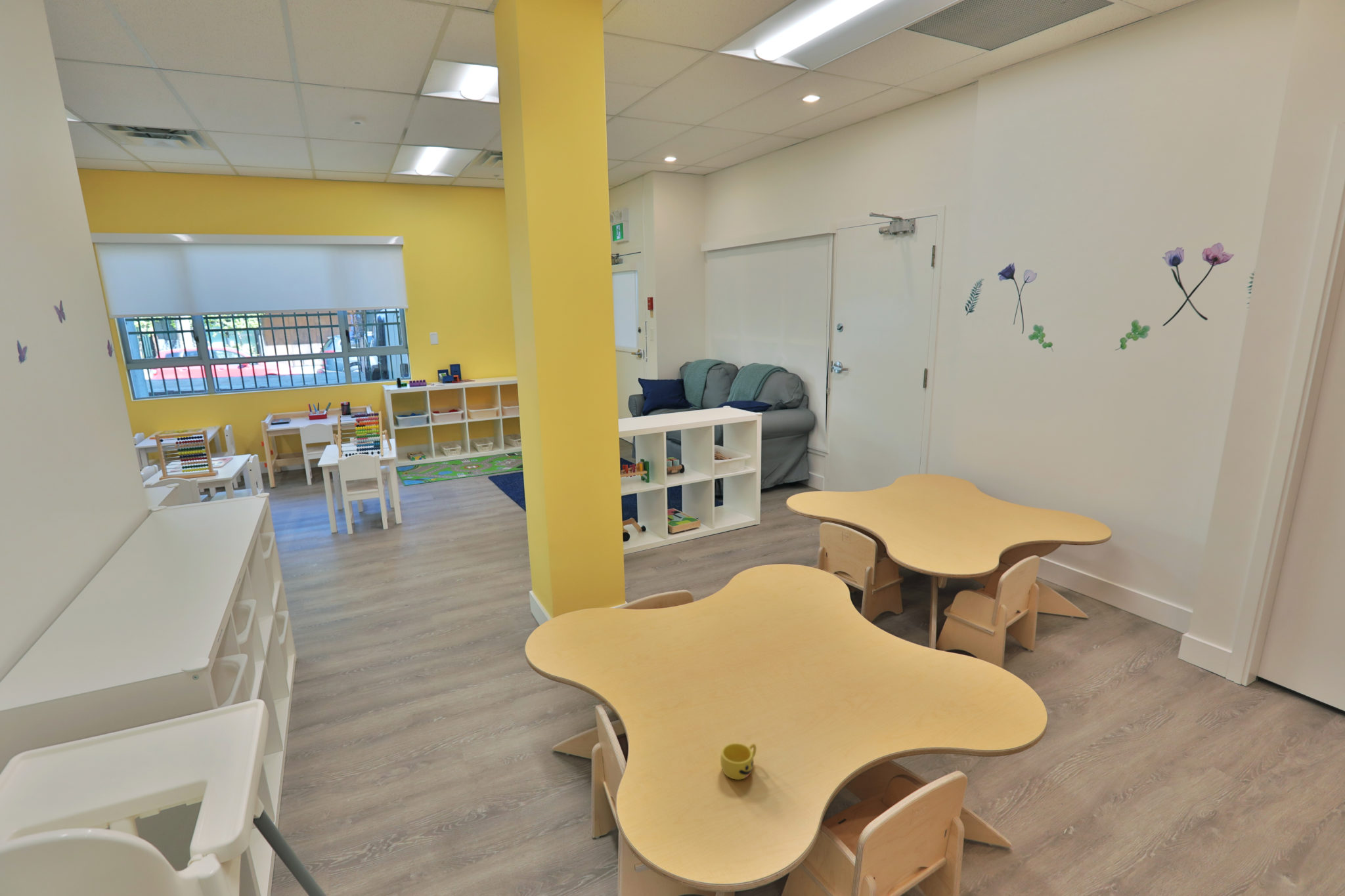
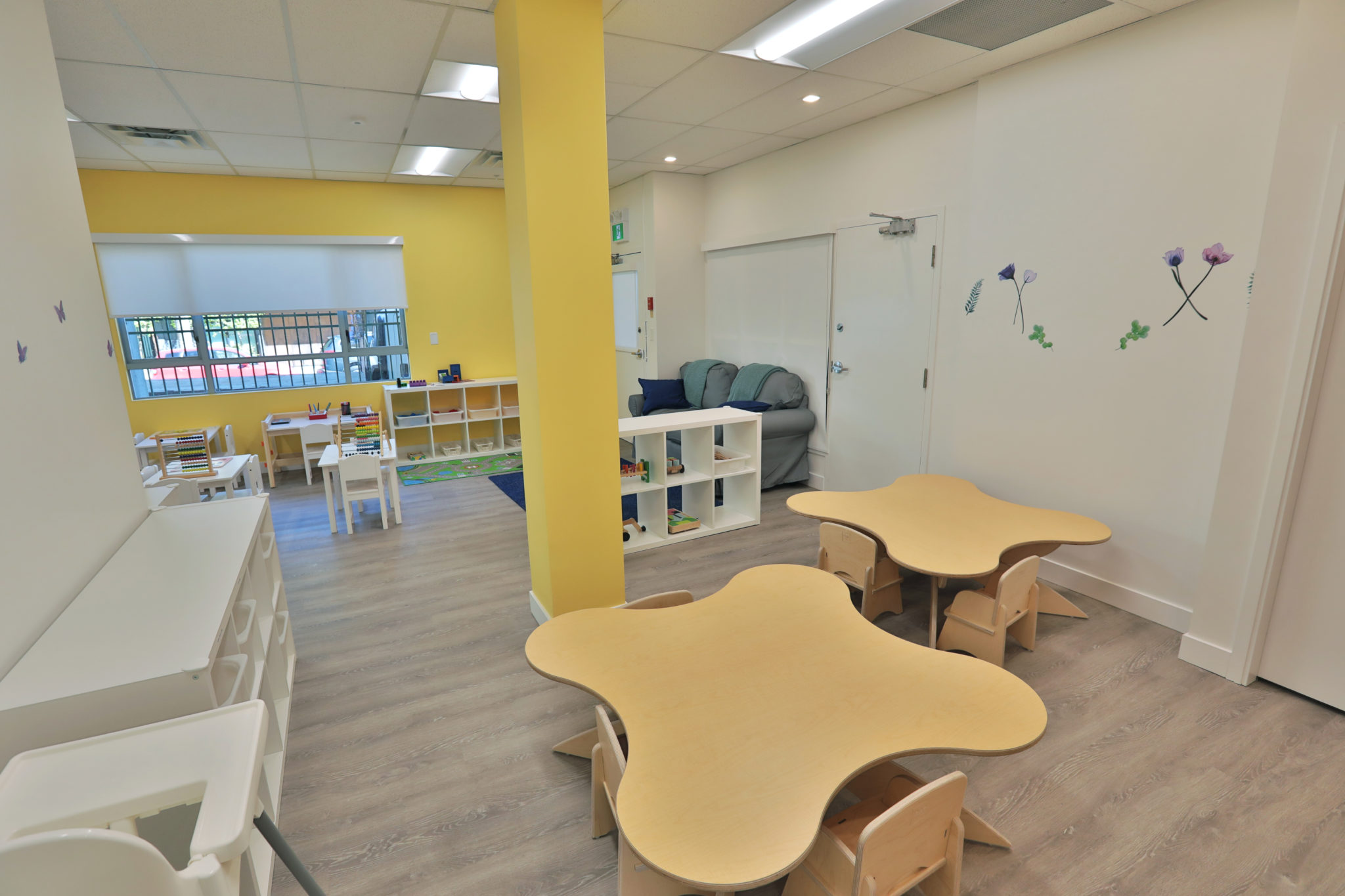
- cup (740, 759)
